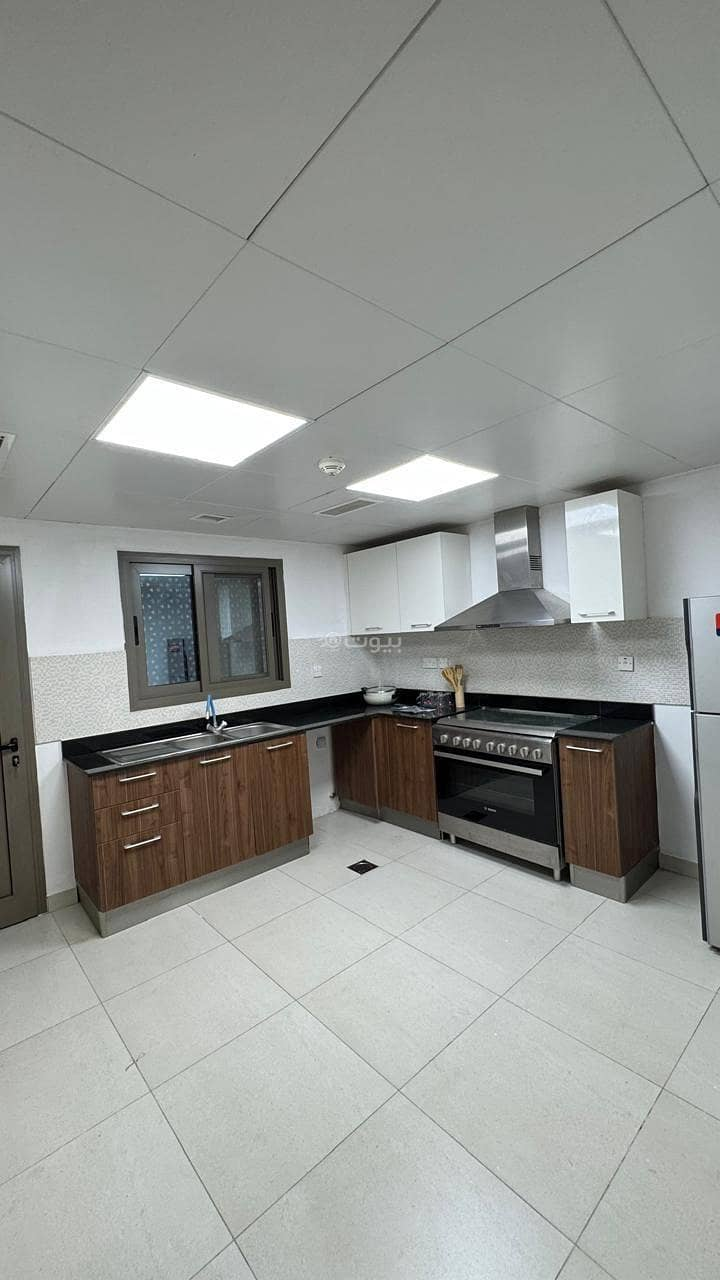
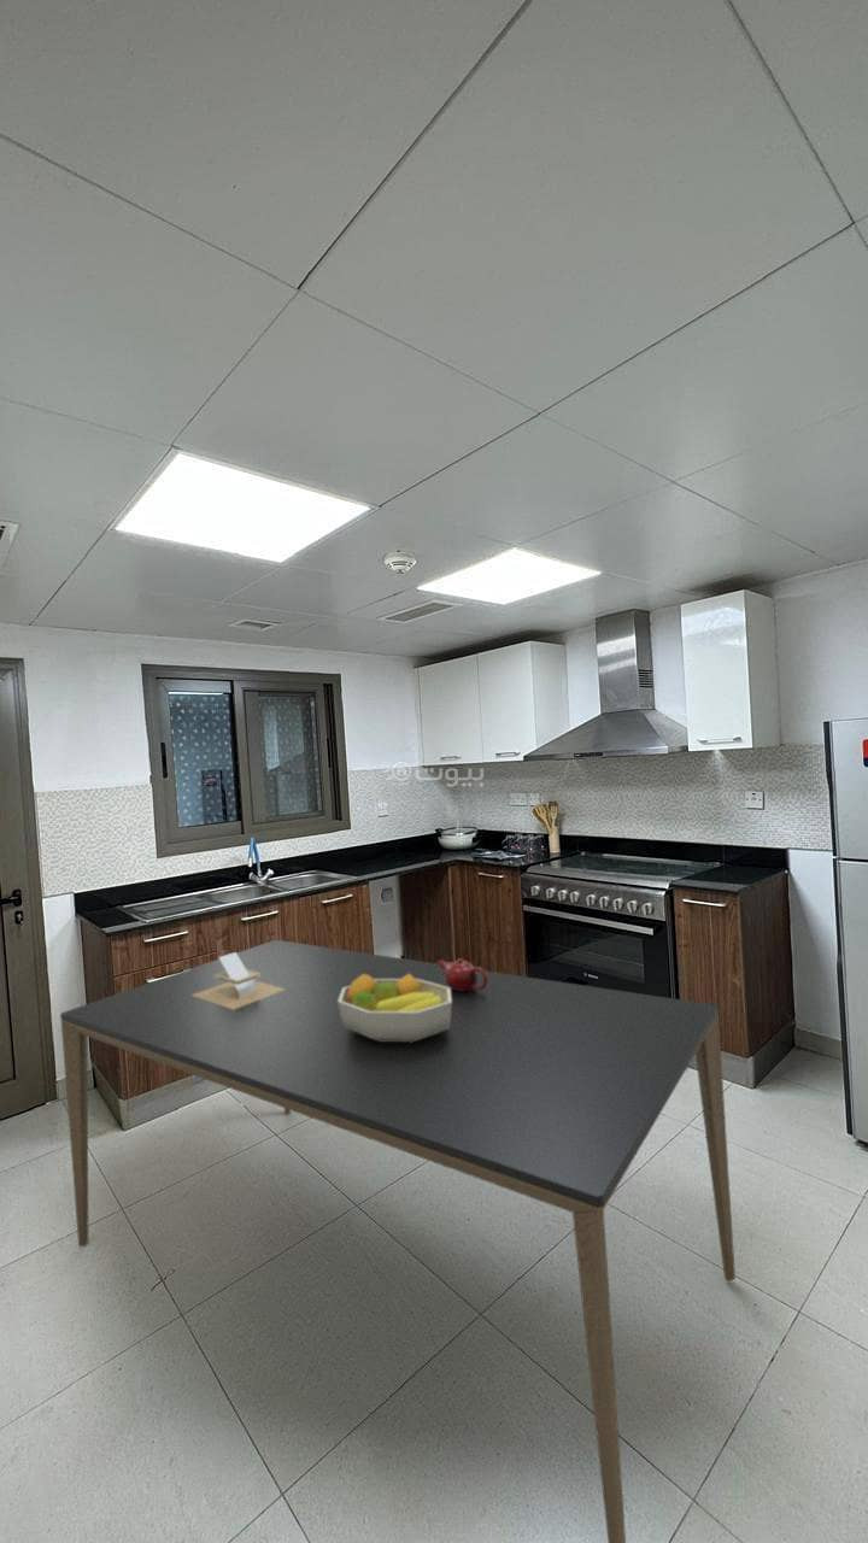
+ fruit bowl (394, 1003)
+ napkin holder (236, 973)
+ teapot (462, 973)
+ dining table (373, 1136)
